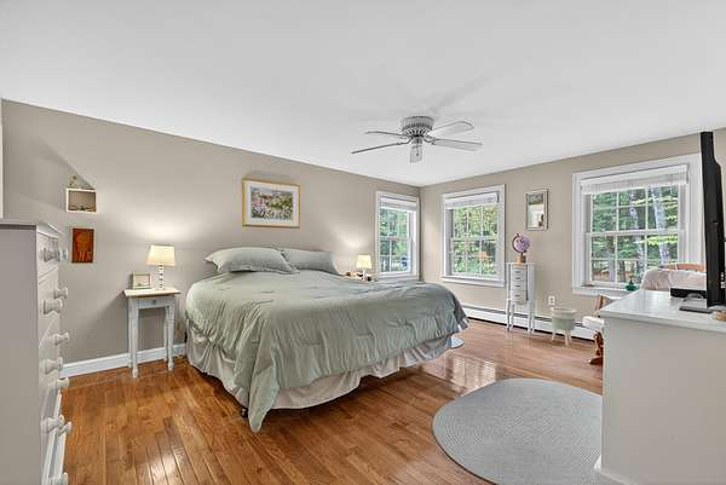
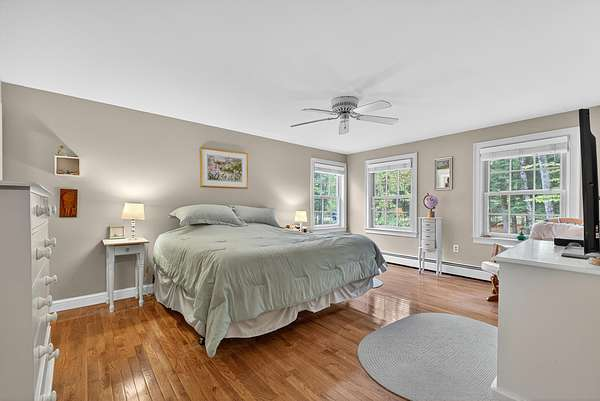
- planter (563, 325)
